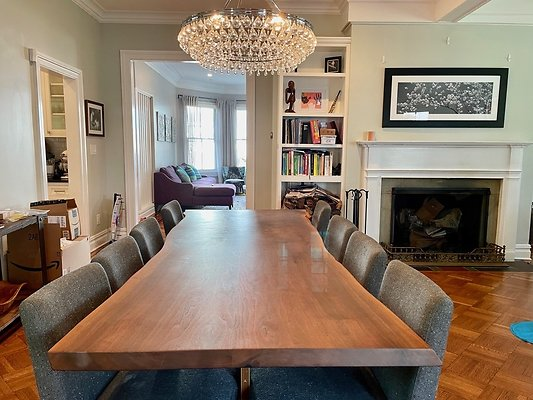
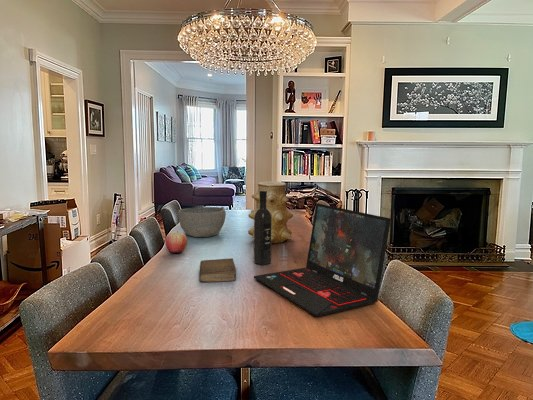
+ vase (270, 211)
+ book (217, 269)
+ laptop (316, 251)
+ apple (176, 242)
+ wine bottle (262, 227)
+ bowl (202, 220)
